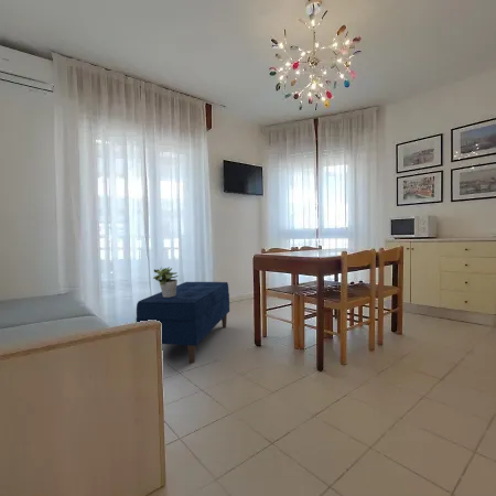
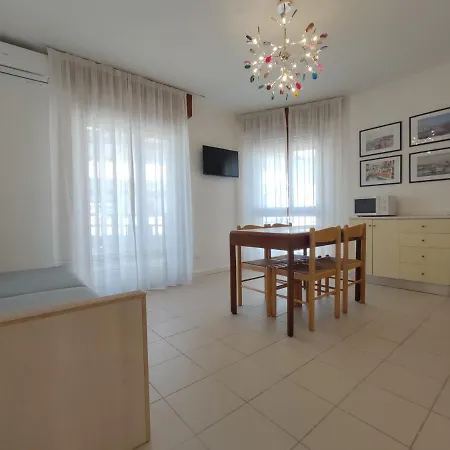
- bench (190, 315)
- potted plant (163, 281)
